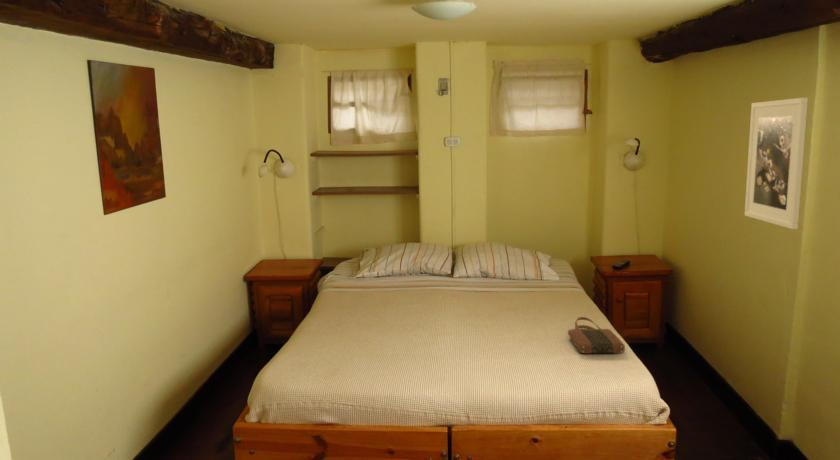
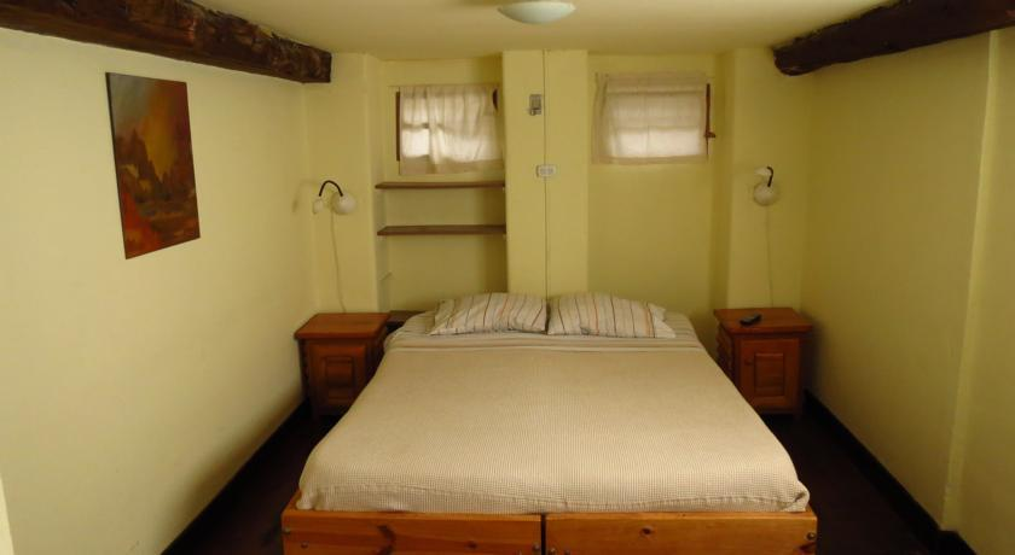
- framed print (773, 162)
- tote bag (591, 334)
